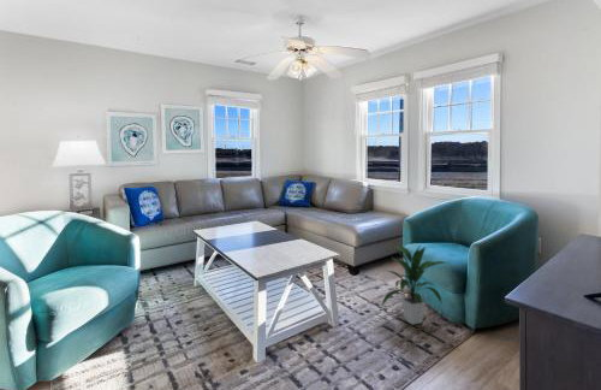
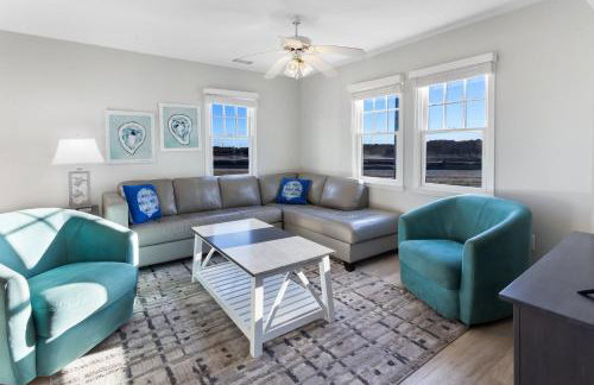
- indoor plant (410, 282)
